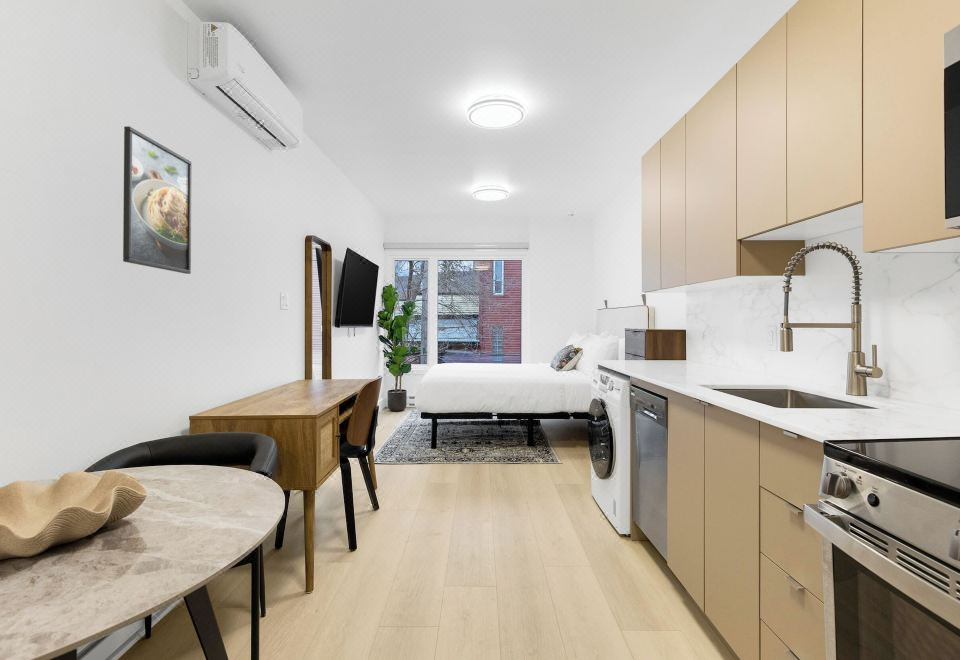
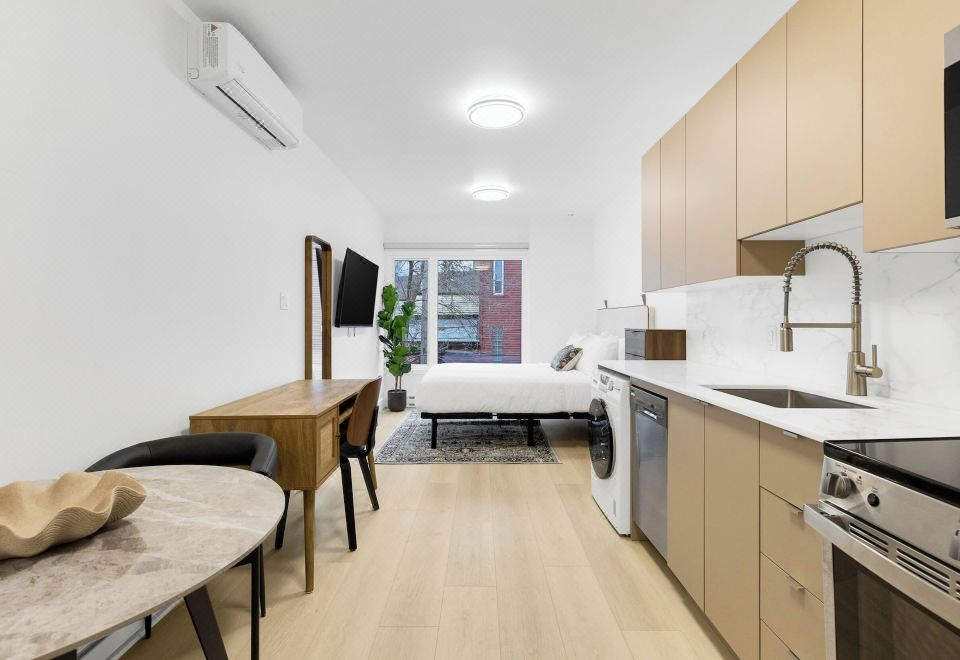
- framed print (160, 207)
